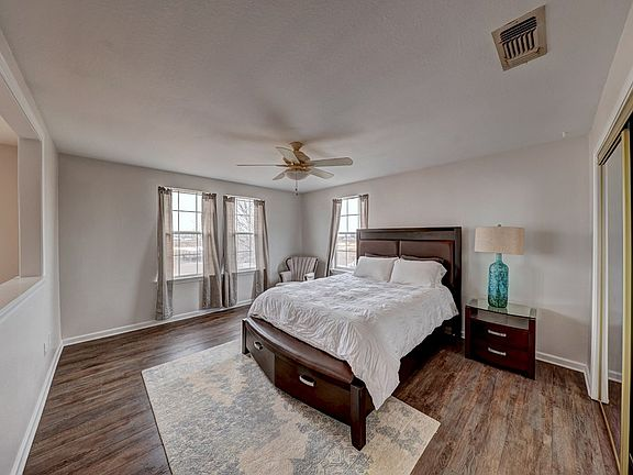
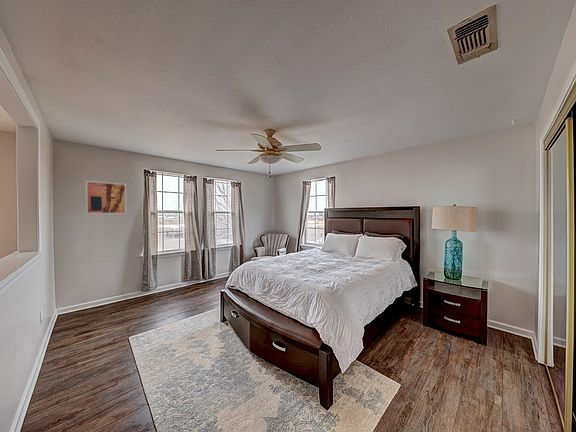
+ wall art (106, 198)
